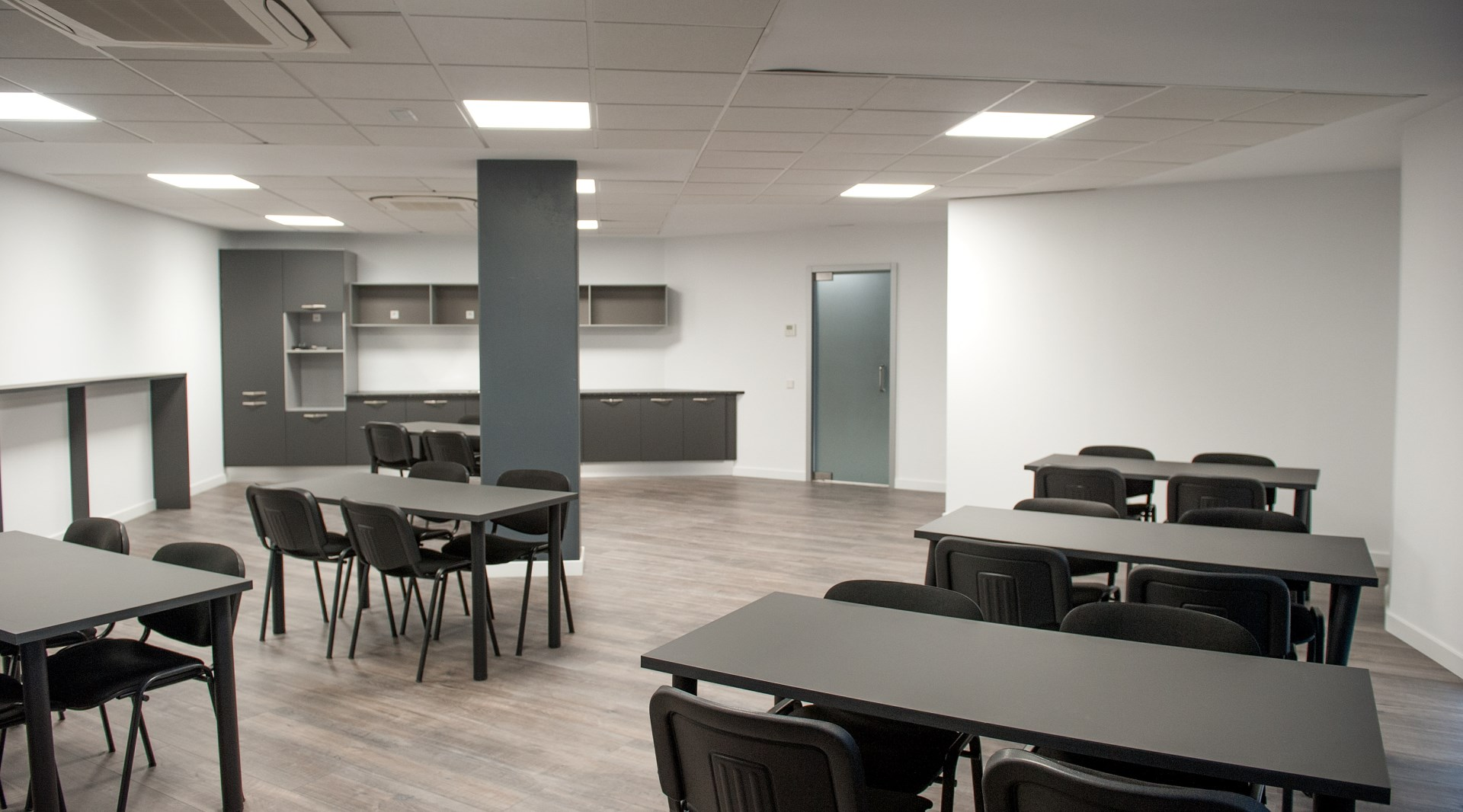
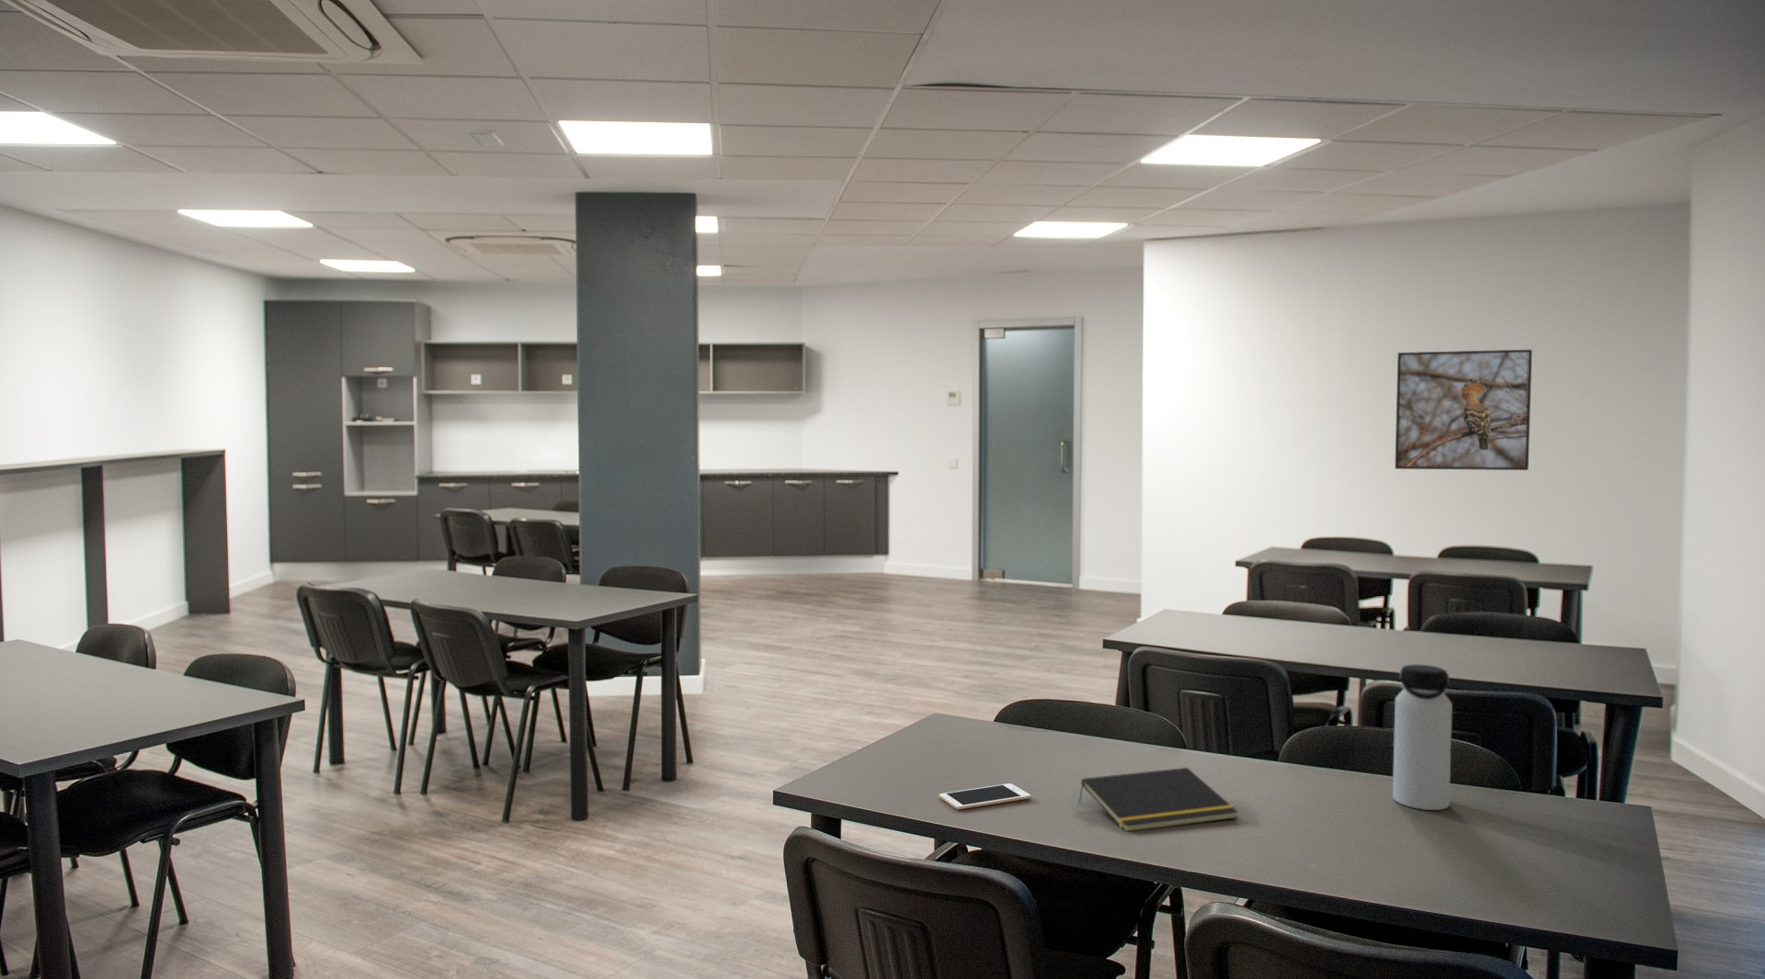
+ cell phone (984, 796)
+ water bottle (1422, 734)
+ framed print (1462, 410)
+ notepad (1157, 797)
